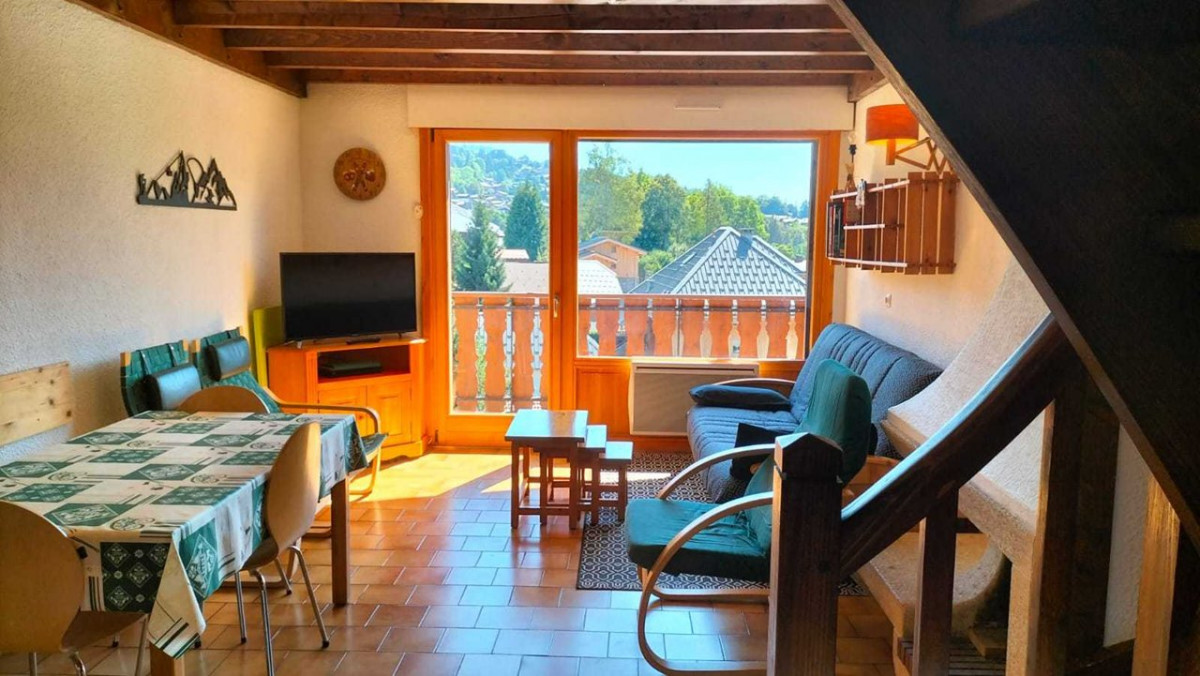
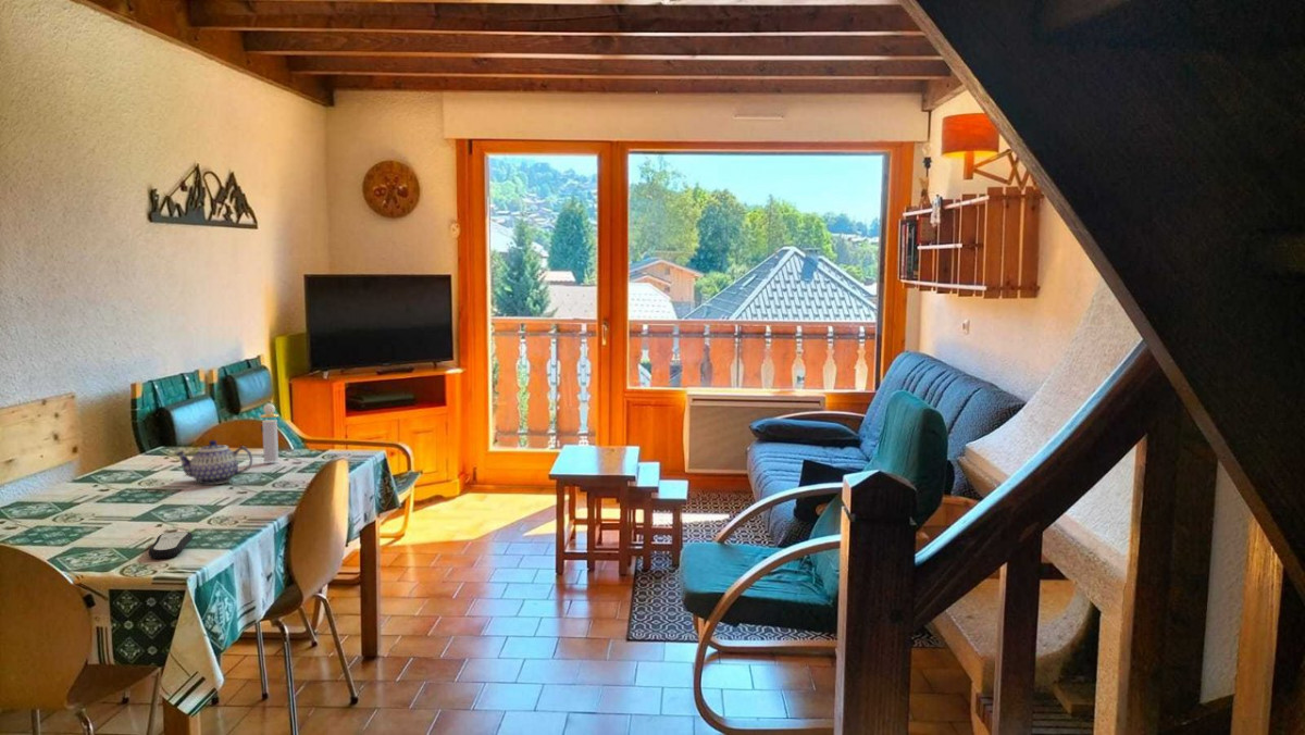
+ perfume bottle (270, 433)
+ remote control (170, 544)
+ teapot (213, 460)
